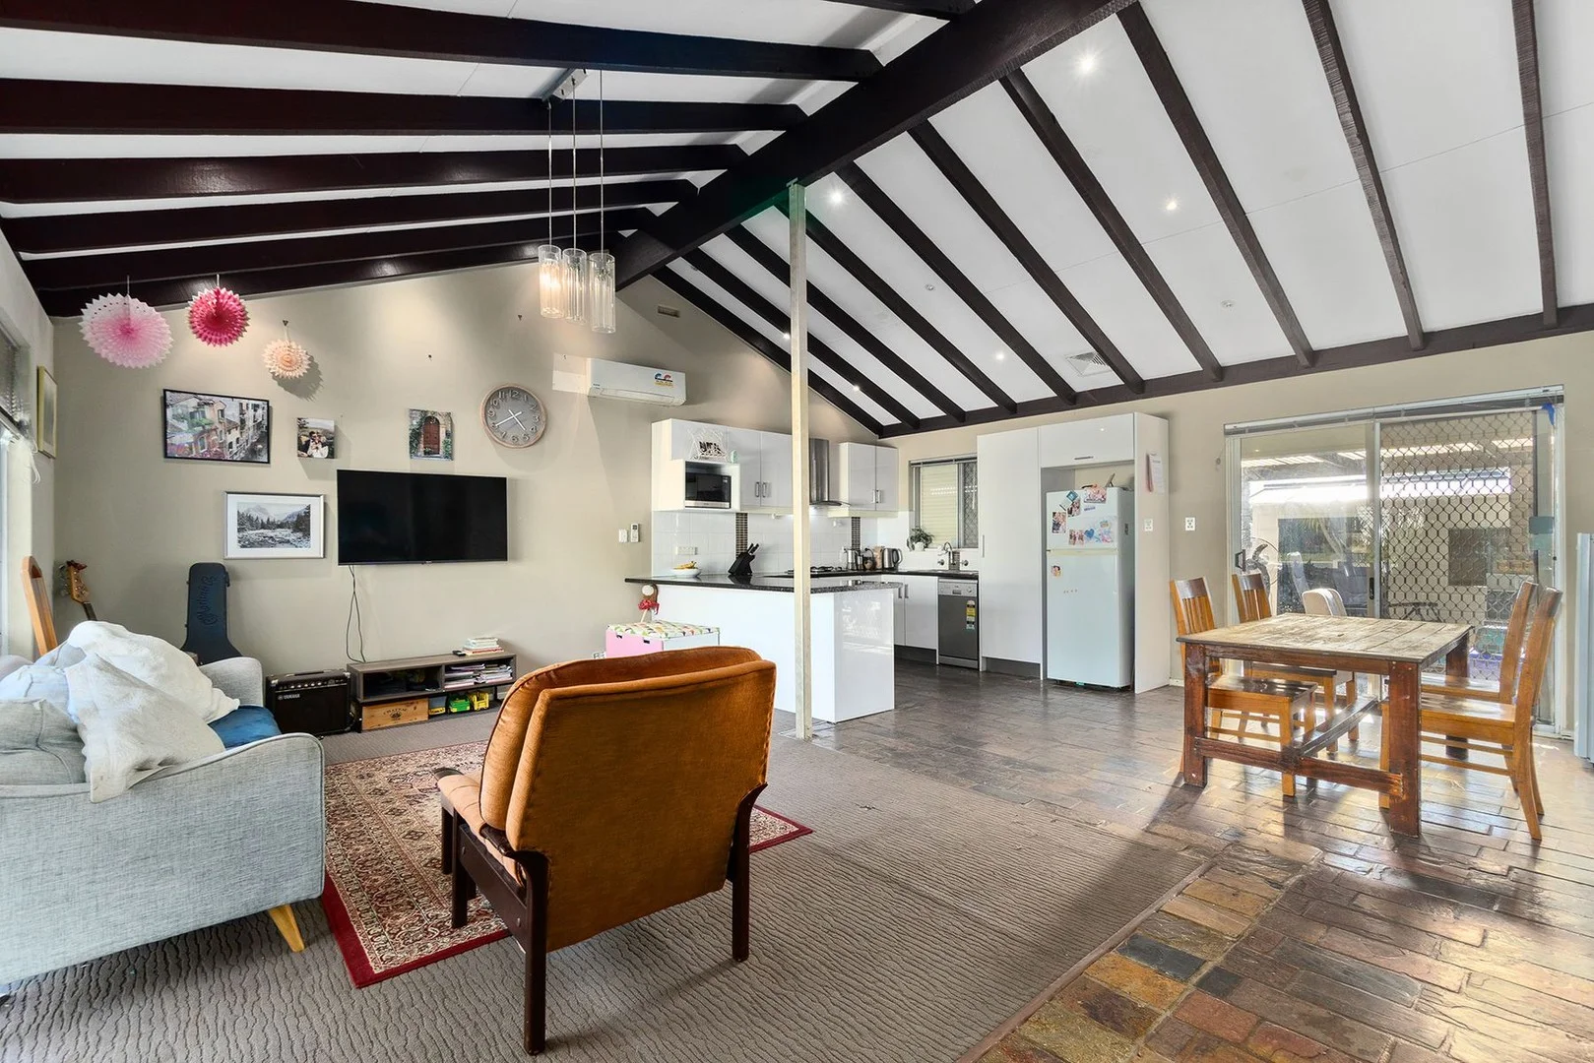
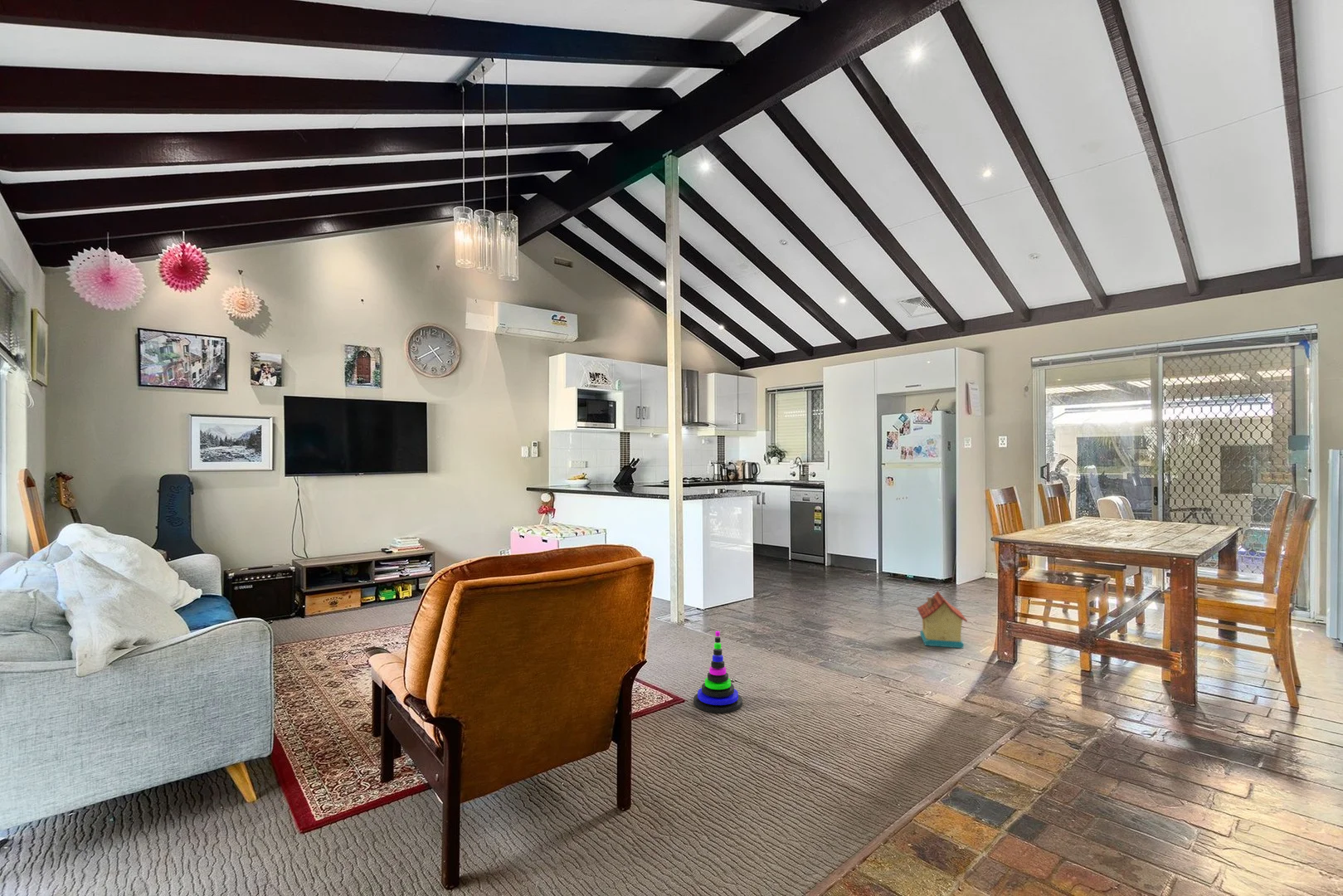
+ stacking toy (718, 667)
+ toy house (941, 618)
